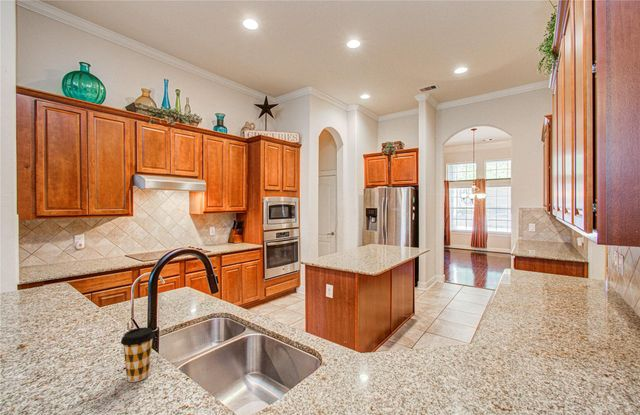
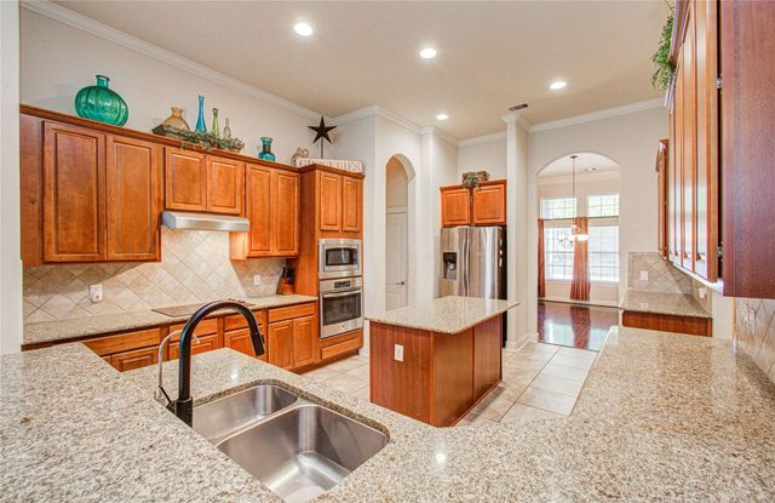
- coffee cup (138, 354)
